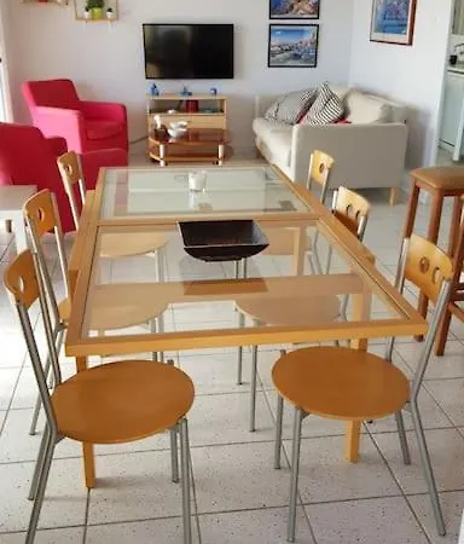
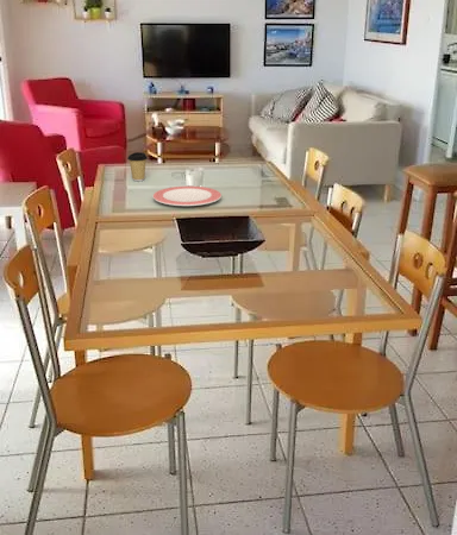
+ plate (187, 196)
+ coffee cup (137, 166)
